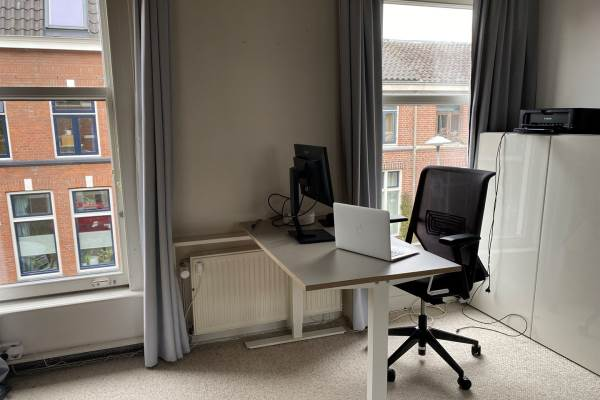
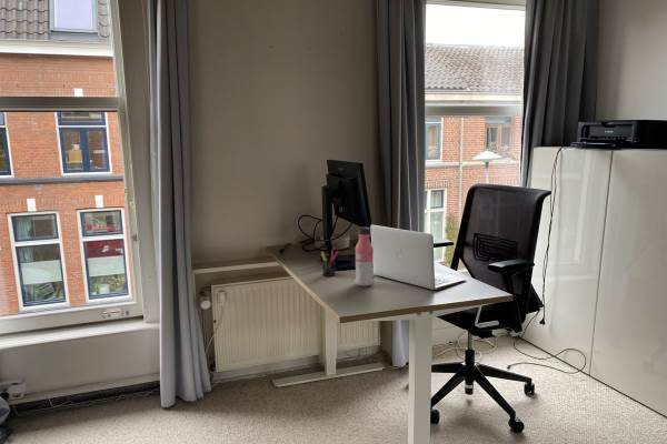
+ water bottle (364, 255)
+ pen holder (328, 261)
